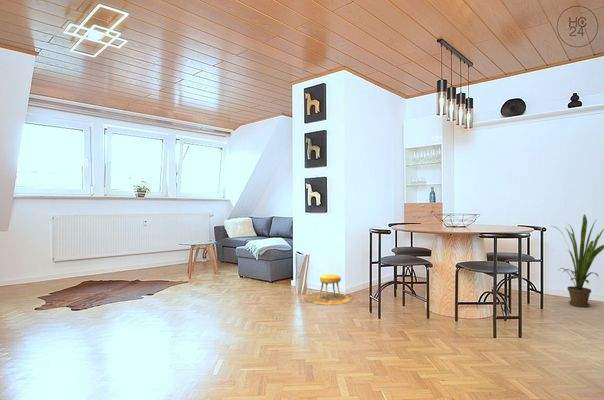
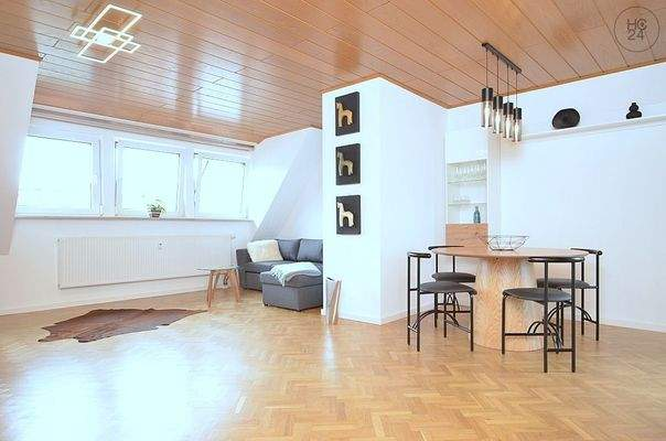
- house plant (577, 259)
- stool (326, 286)
